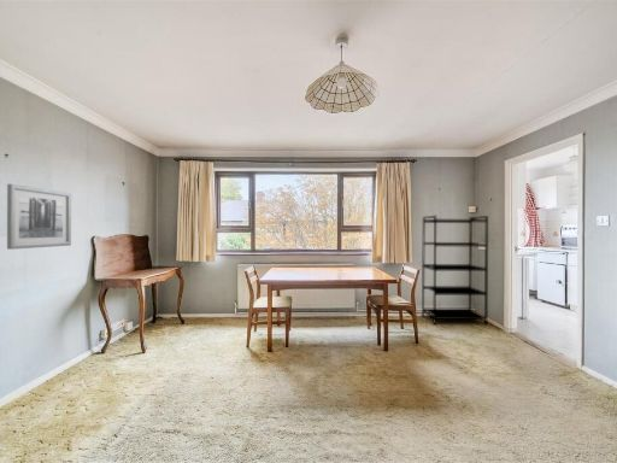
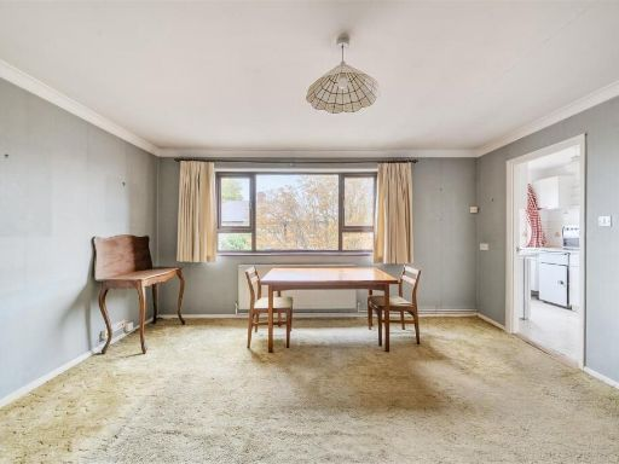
- shelving unit (453, 268)
- wall art (42, 217)
